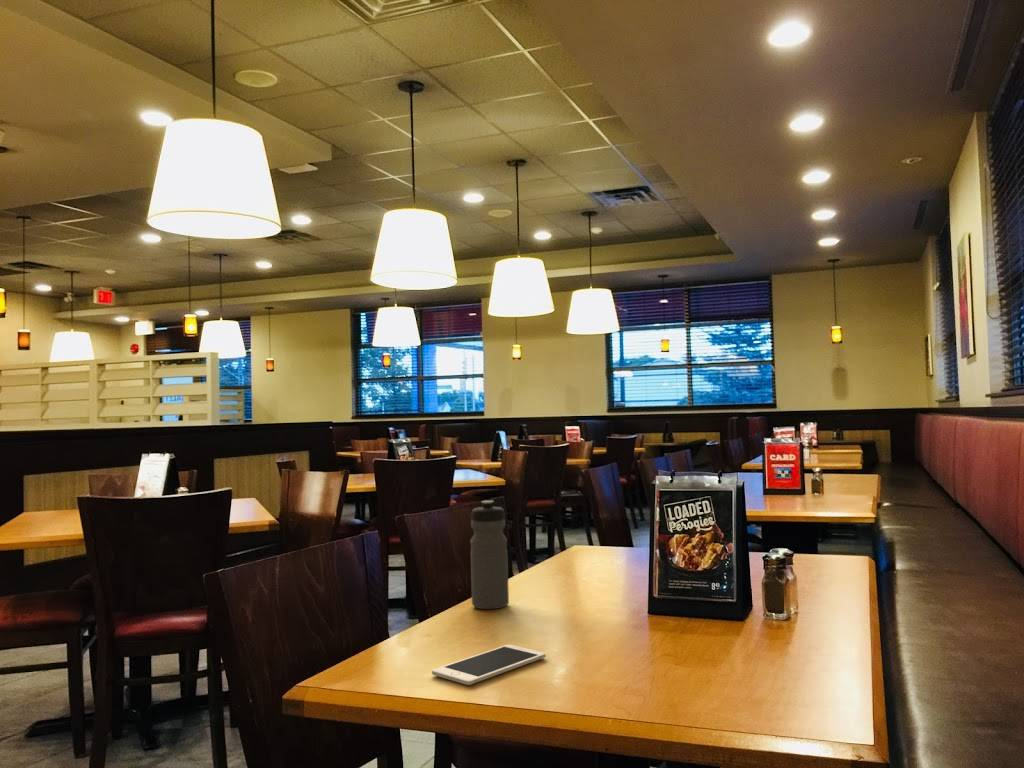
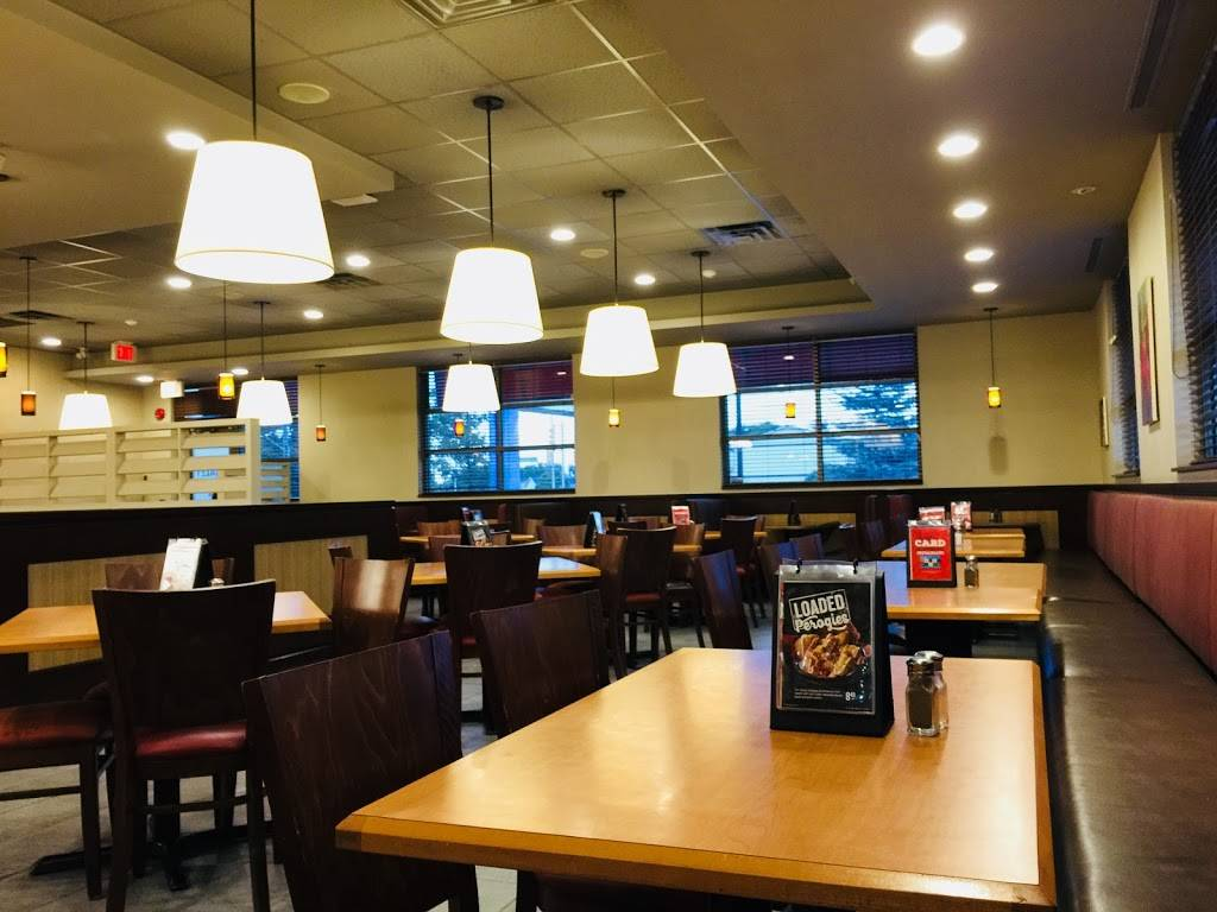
- cell phone (490, 663)
- water bottle (489, 552)
